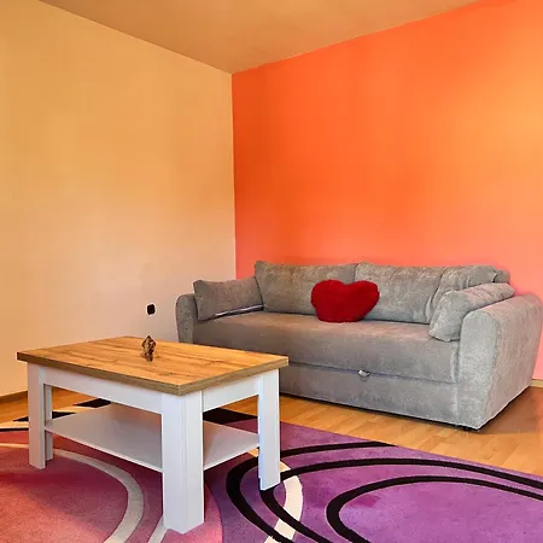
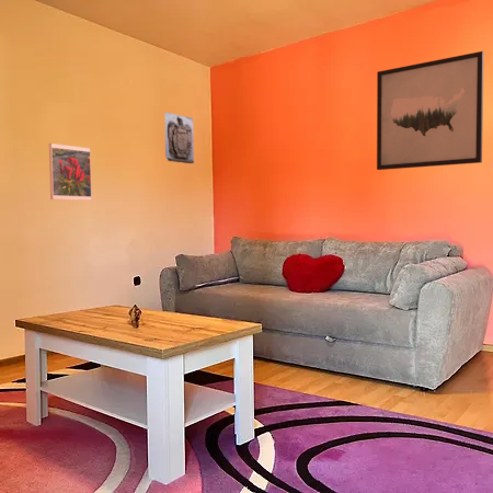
+ wall art (426, 114)
+ wall sculpture (181, 138)
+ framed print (70, 172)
